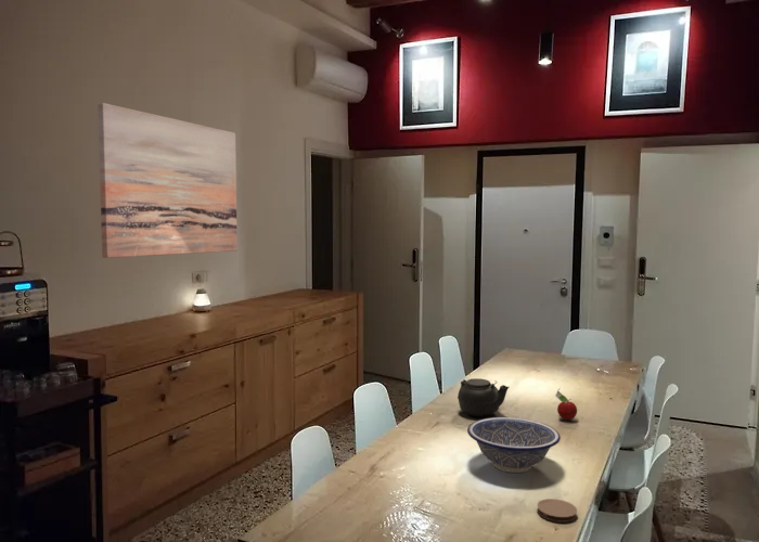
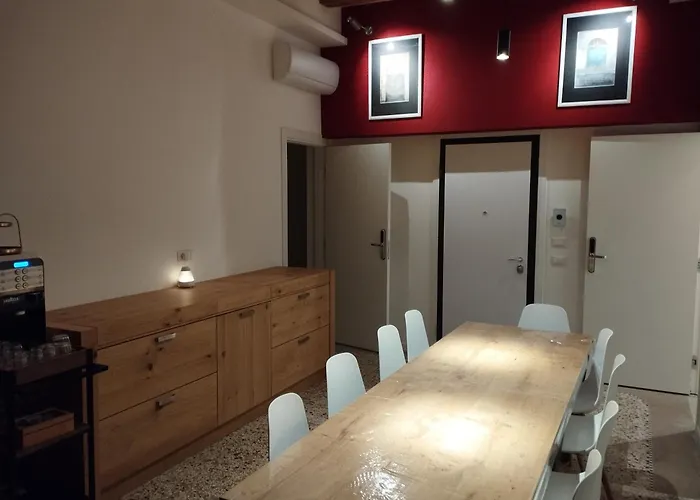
- decorative bowl (512, 448)
- fruit (564, 405)
- wall art (177, 188)
- coaster (556, 509)
- teapot (483, 398)
